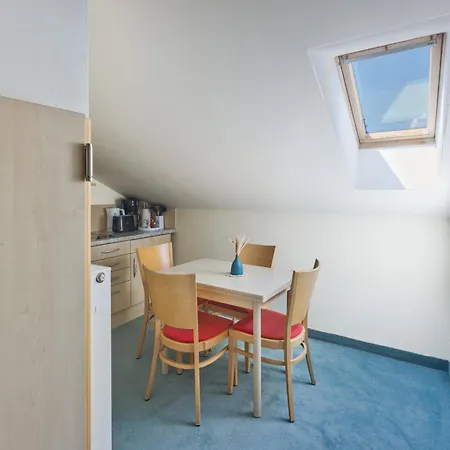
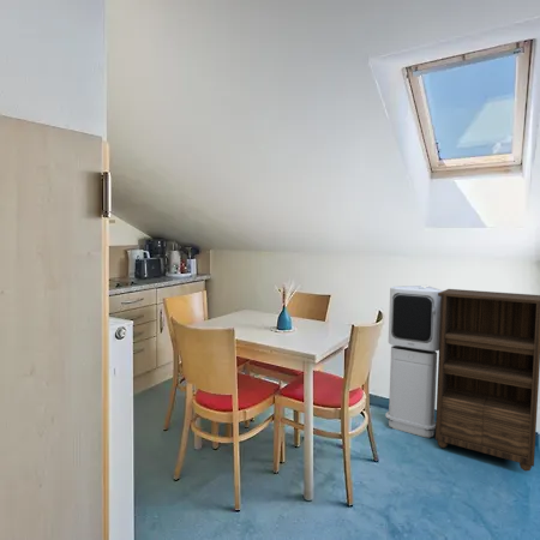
+ bookshelf (487, 372)
+ air purifier (416, 356)
